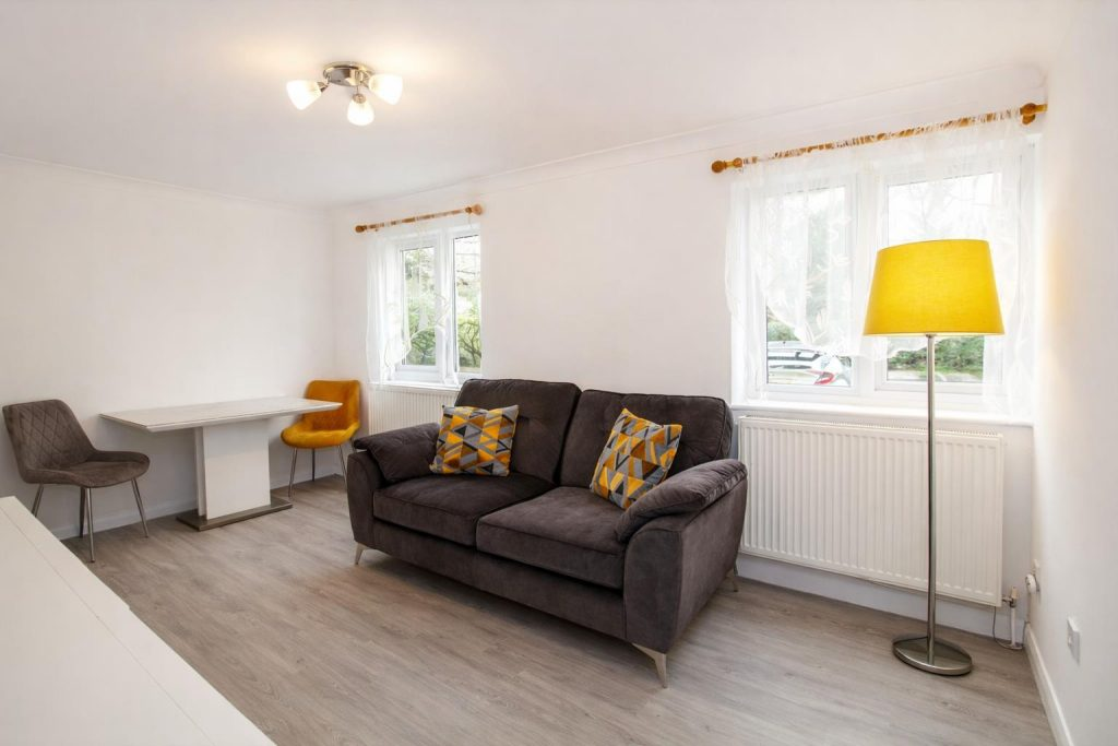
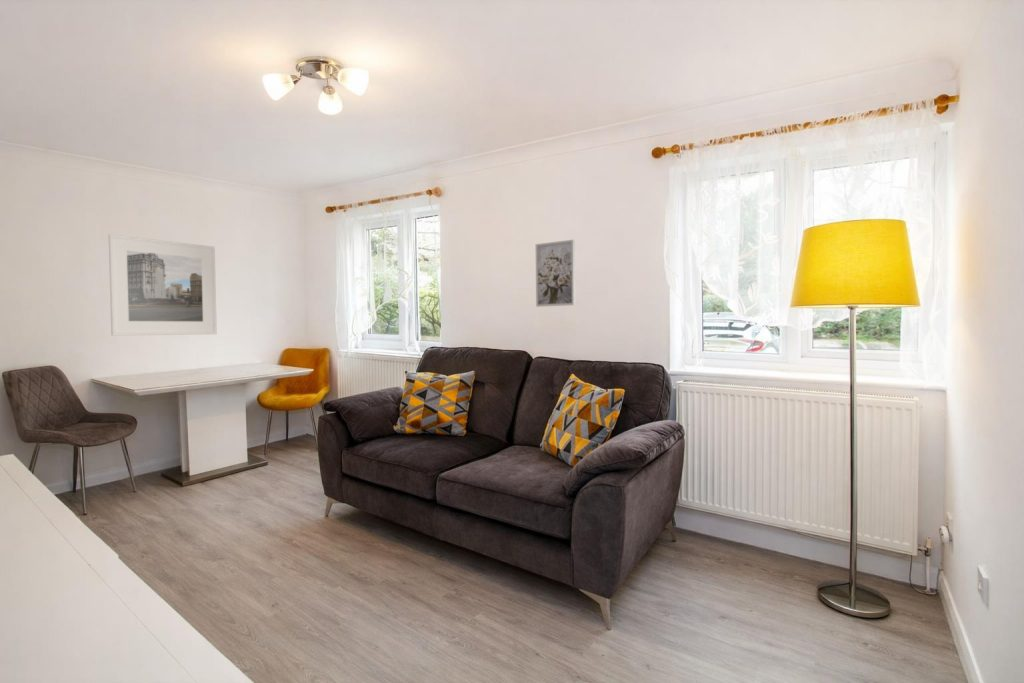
+ wall art (555, 274)
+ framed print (166, 288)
